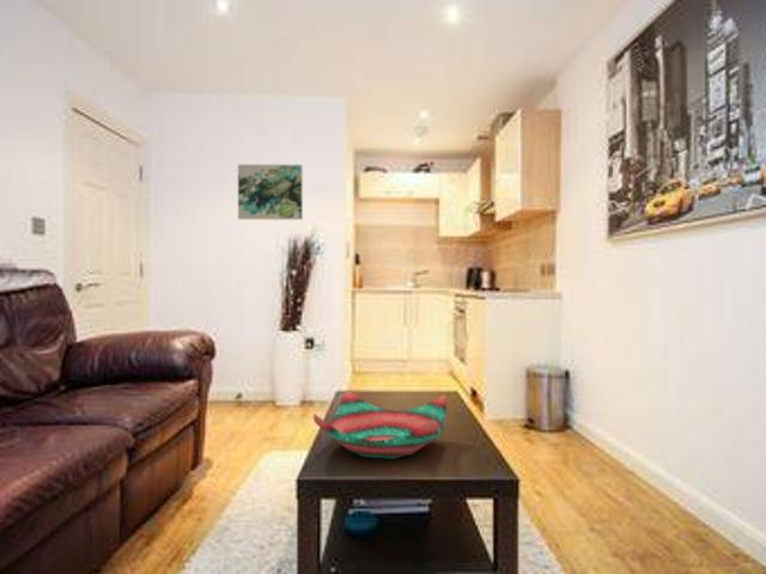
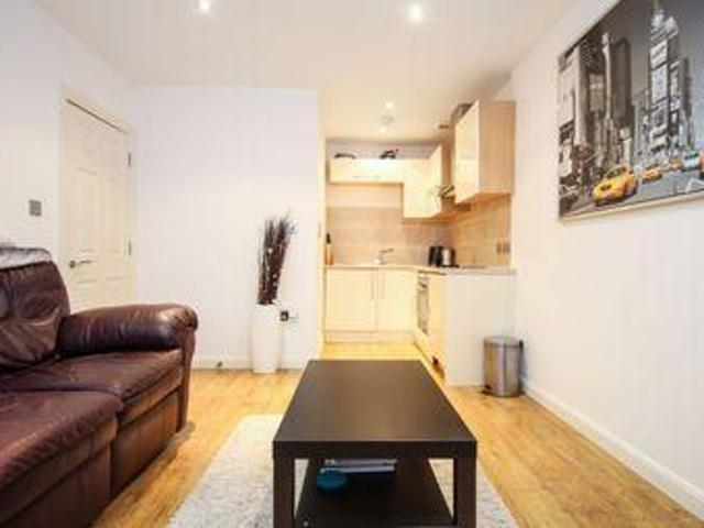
- wall art (269, 191)
- decorative bowl (384, 426)
